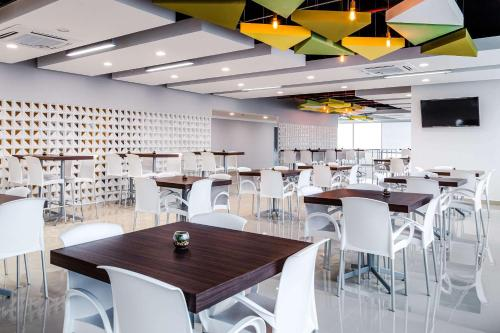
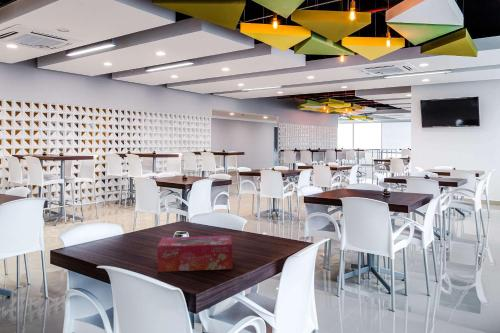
+ tissue box (196, 252)
